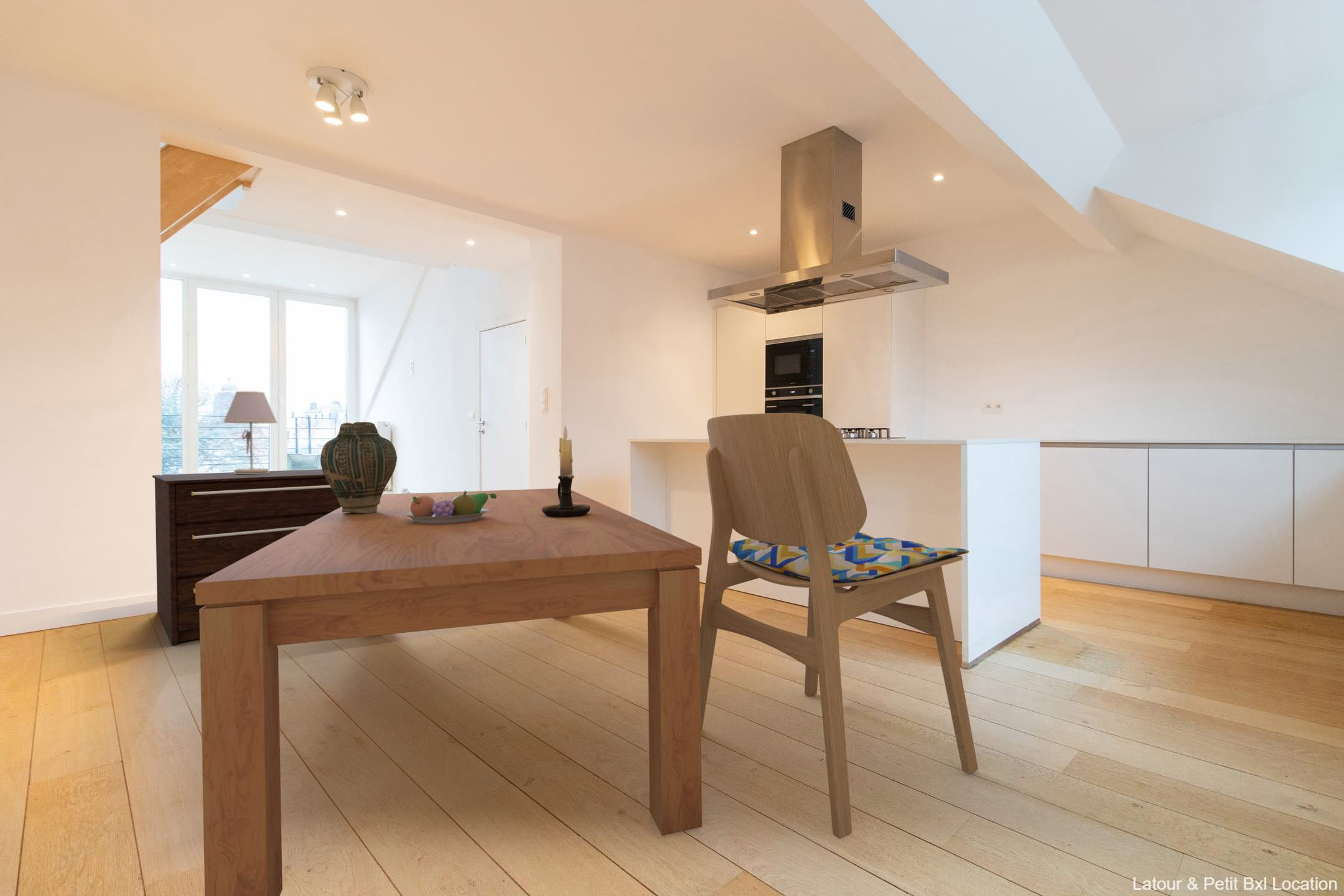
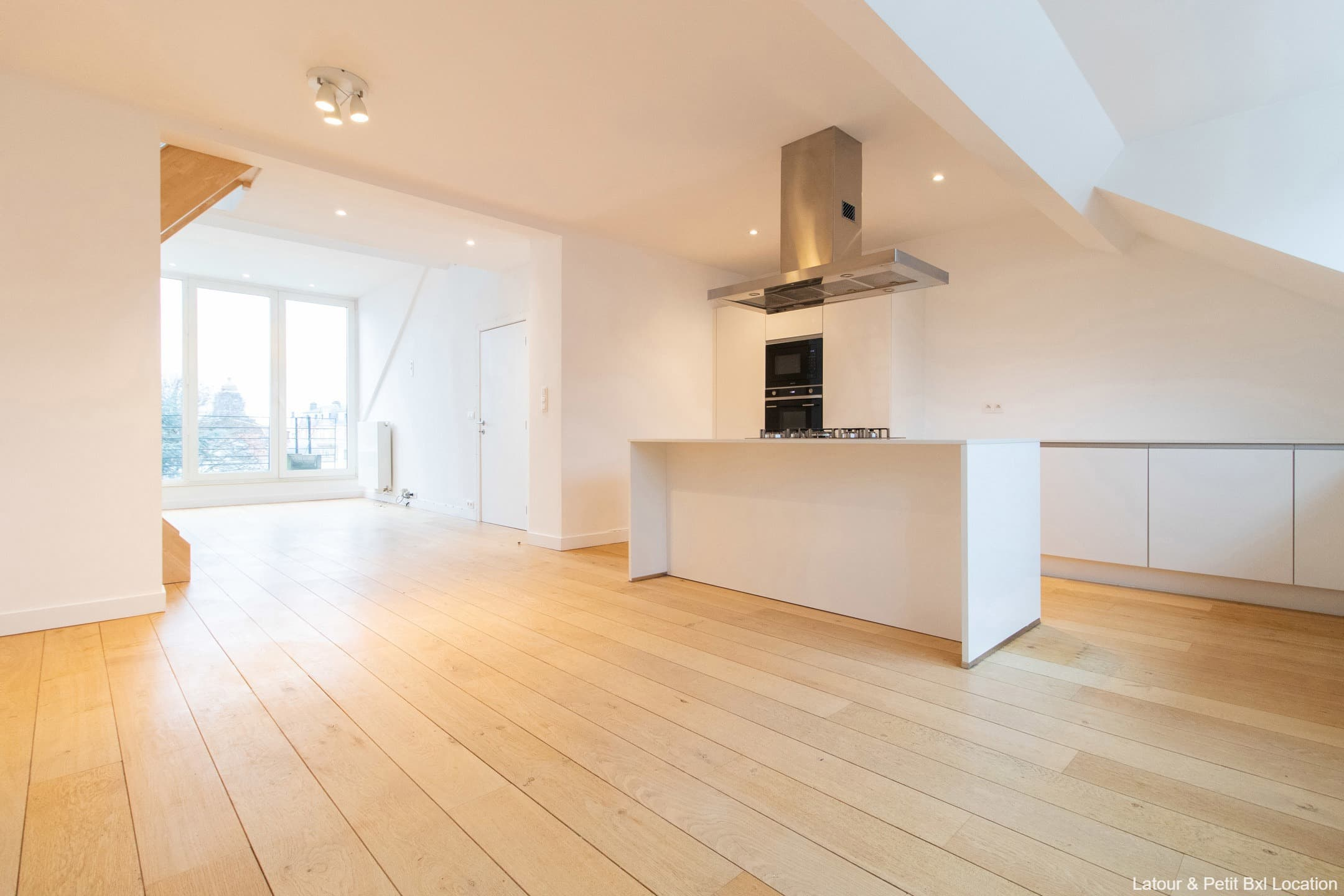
- dining table (474, 603)
- vase (360, 466)
- fruit bowl (450, 503)
- dining chair (821, 583)
- table lamp (251, 432)
- candle holder (564, 469)
- dresser (261, 543)
